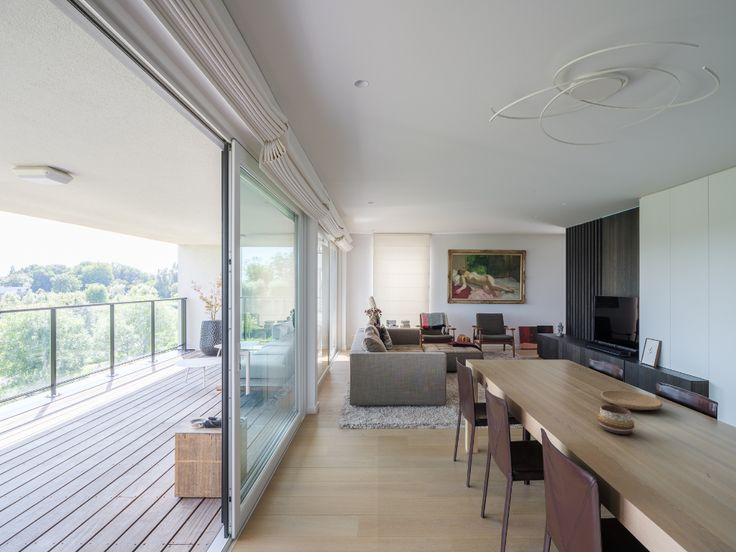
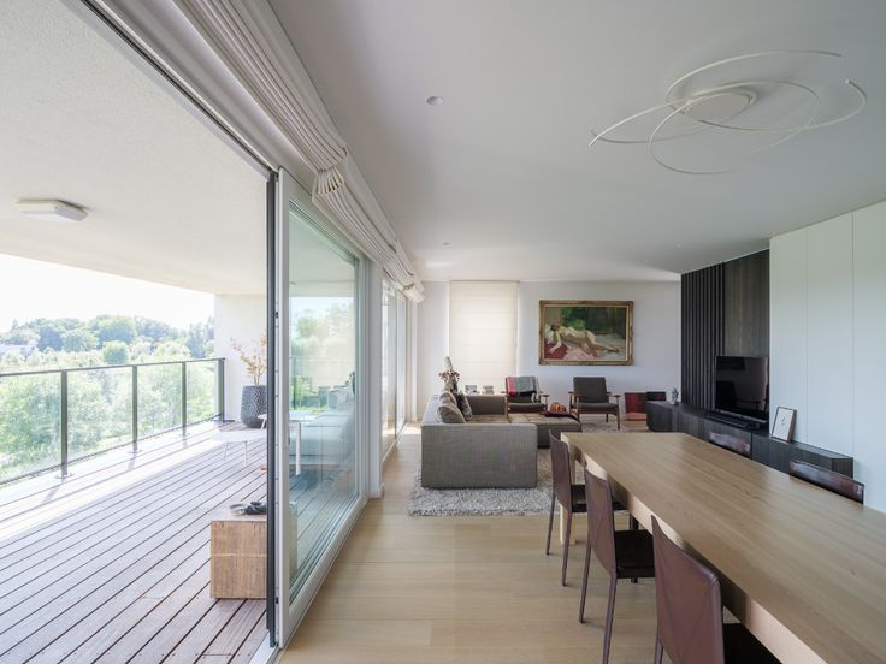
- decorative bowl (615, 419)
- plate (630, 401)
